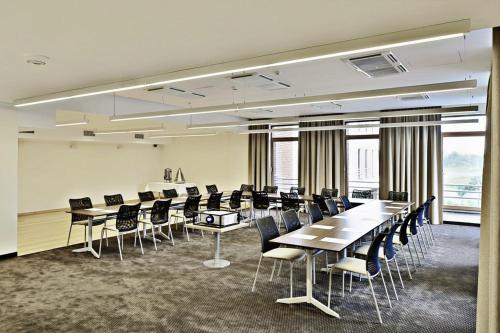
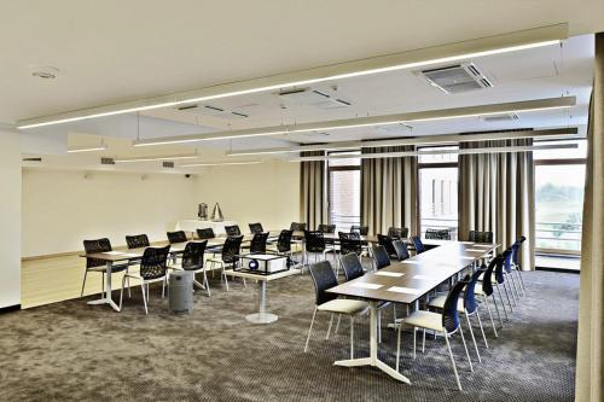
+ air purifier (180, 292)
